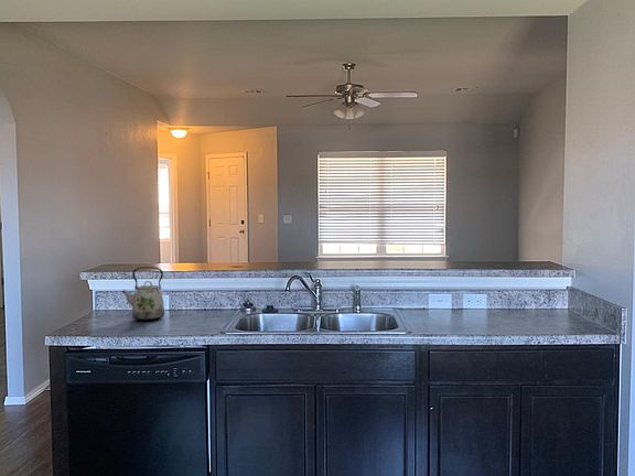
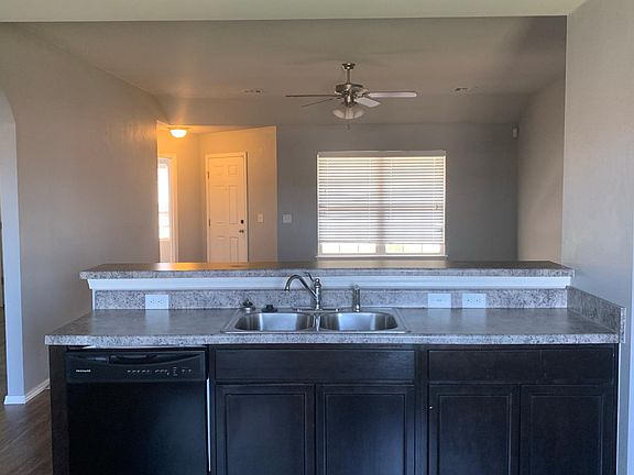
- kettle (142, 293)
